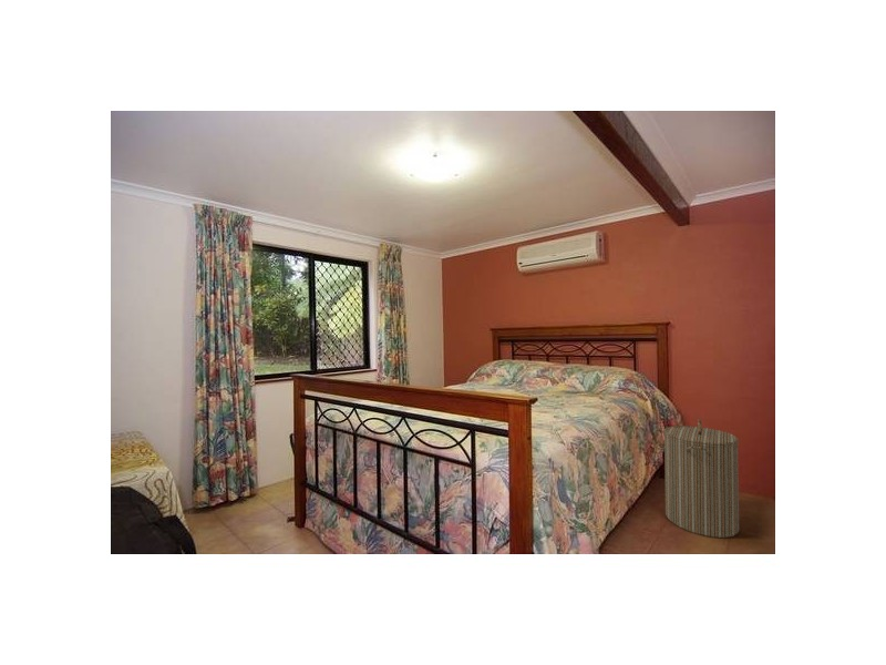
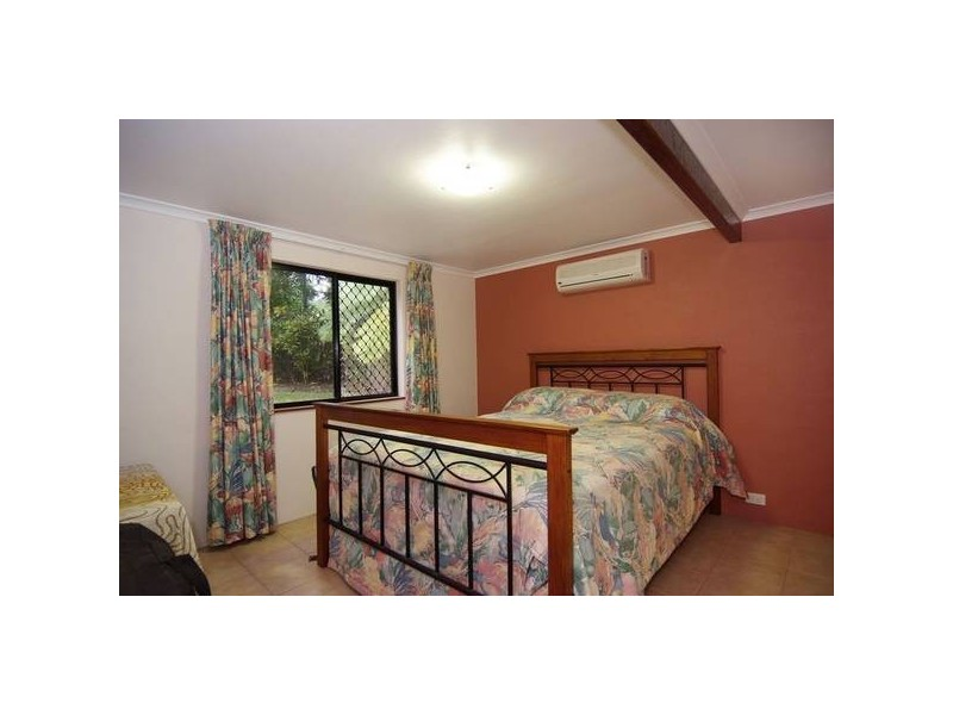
- laundry hamper (699, 470)
